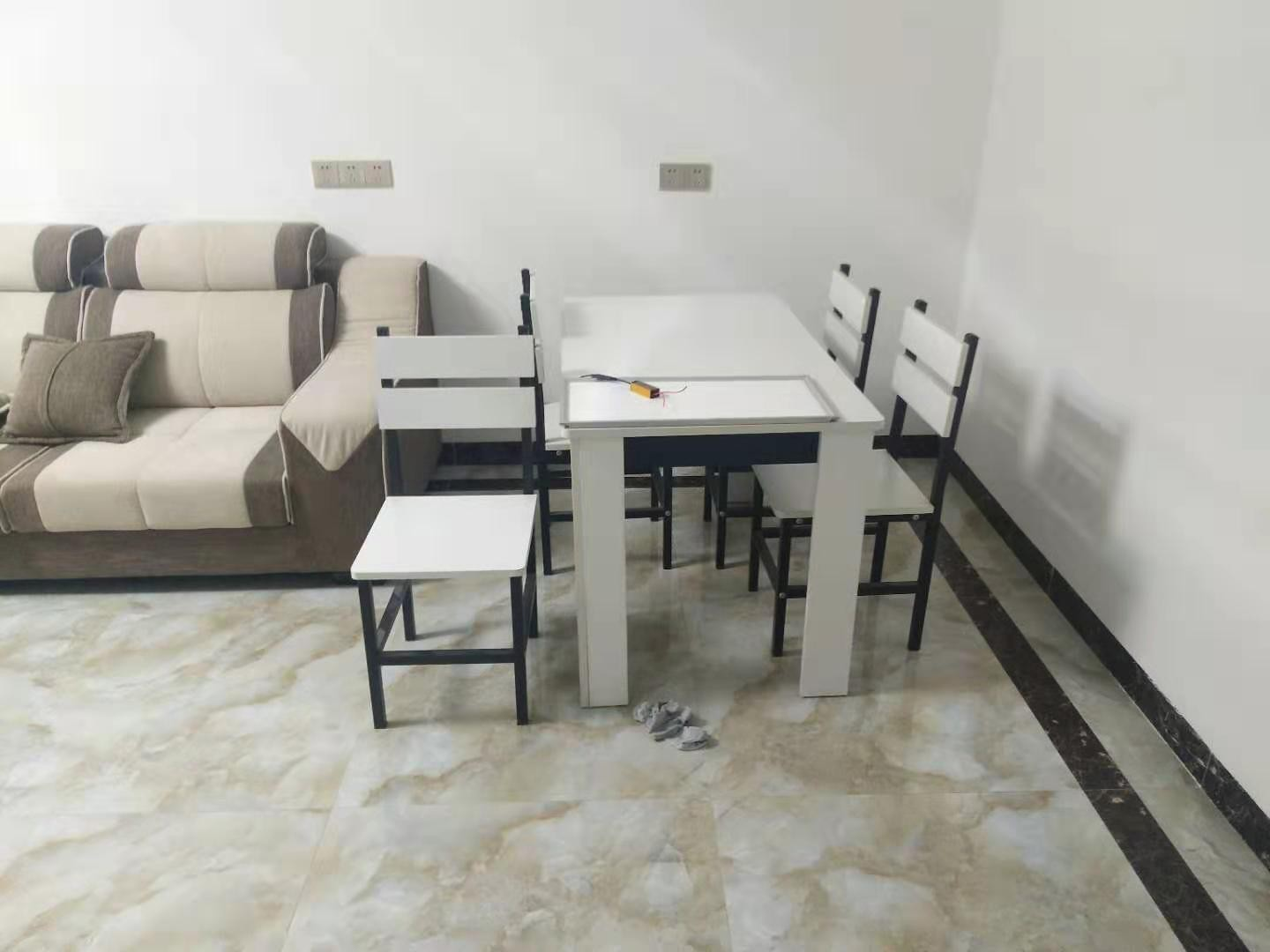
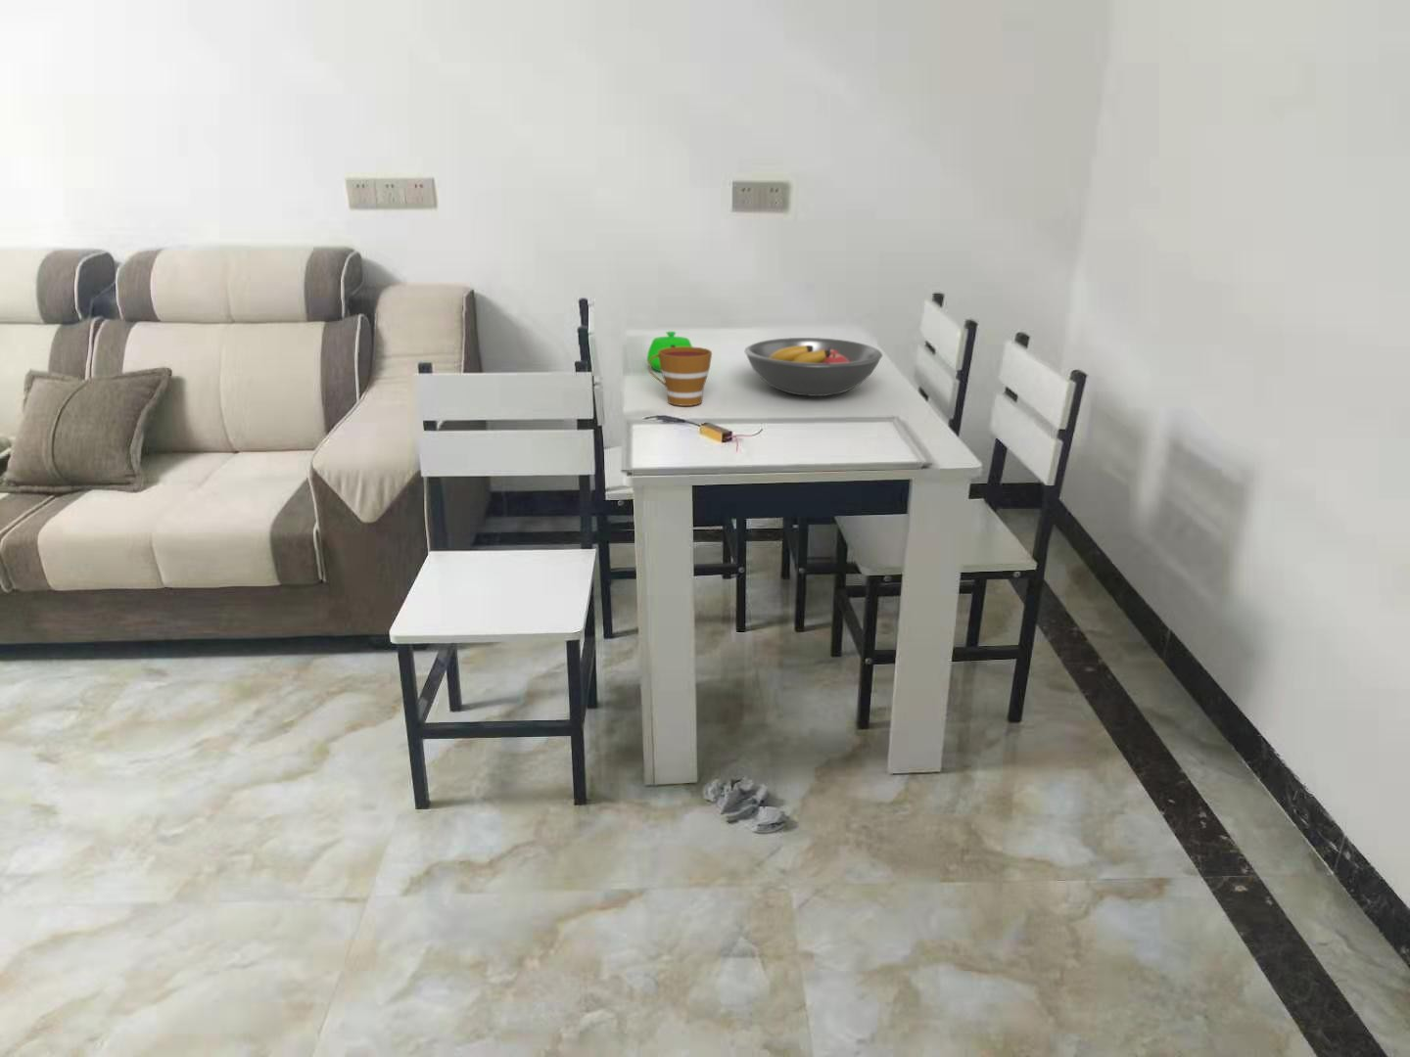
+ teapot (671, 346)
+ cup (679, 376)
+ fruit bowl (812, 364)
